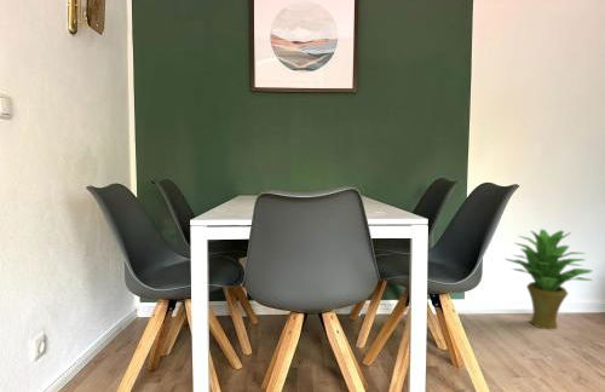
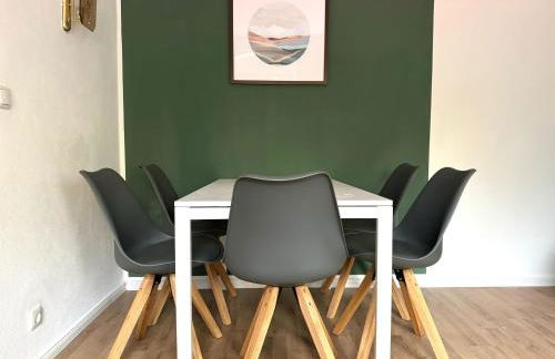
- potted plant (547, 277)
